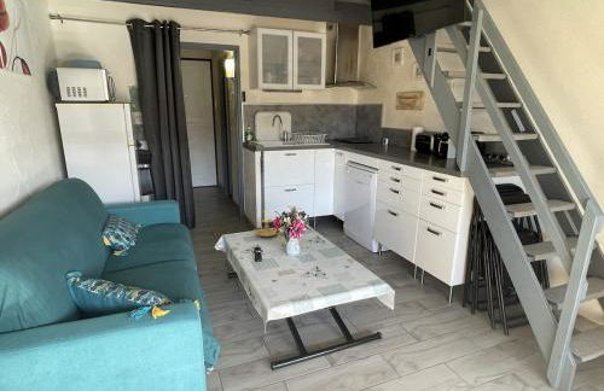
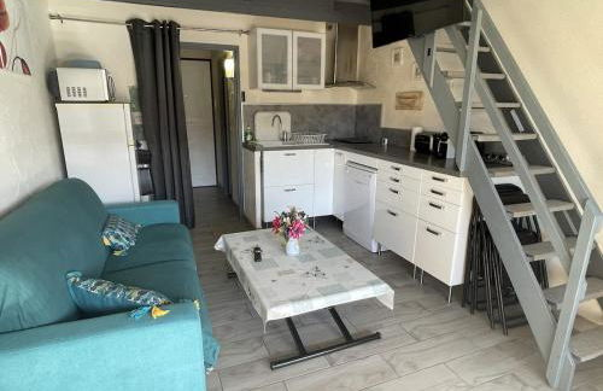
- candle holder (265, 221)
